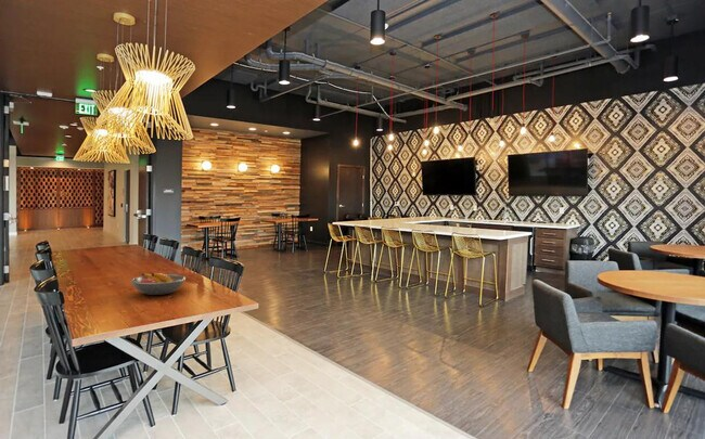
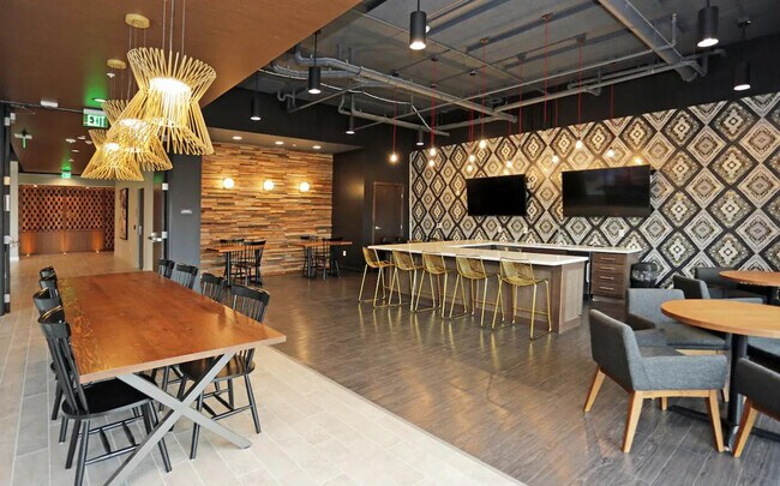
- fruit bowl (158, 283)
